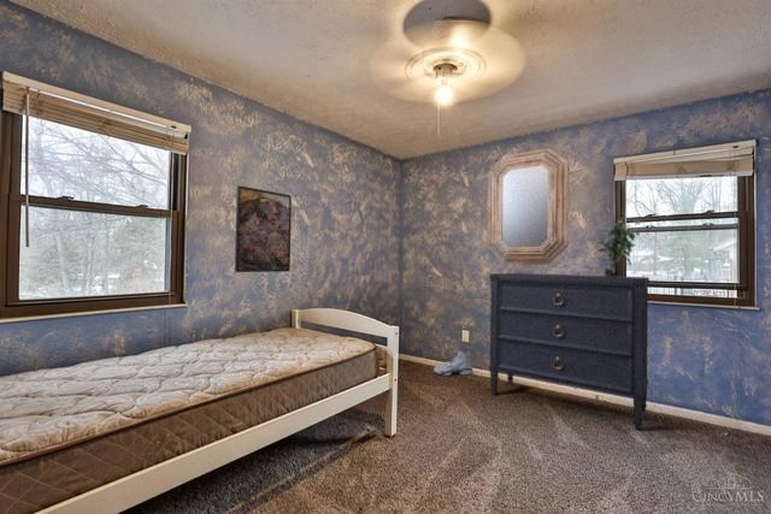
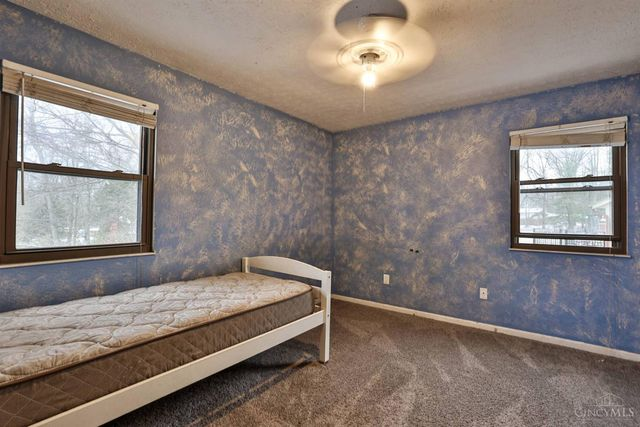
- dresser (564, 338)
- sneaker (453, 362)
- potted plant (618, 248)
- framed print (264, 231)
- home mirror (524, 207)
